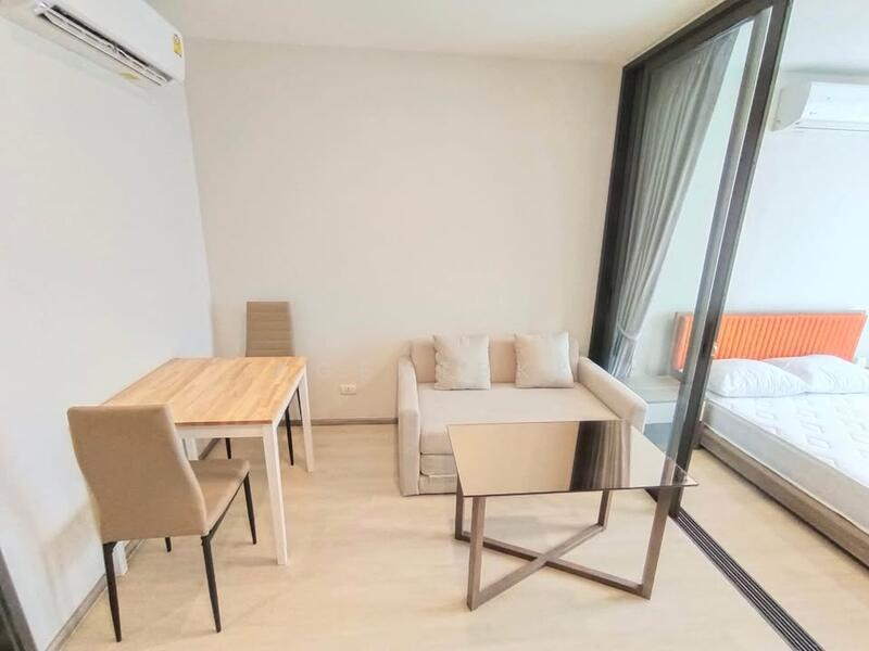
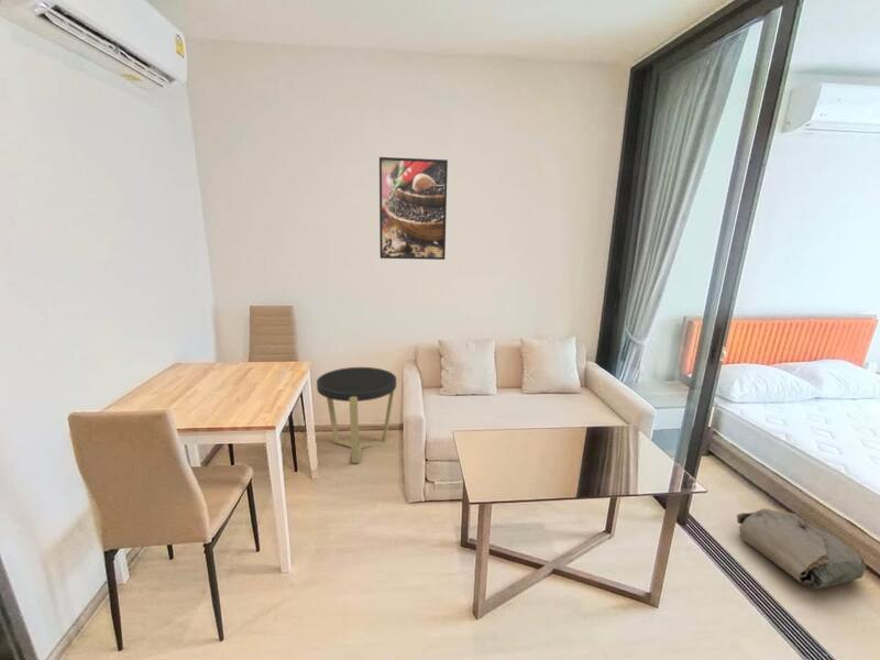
+ side table (356, 414)
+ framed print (413, 210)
+ bag (803, 542)
